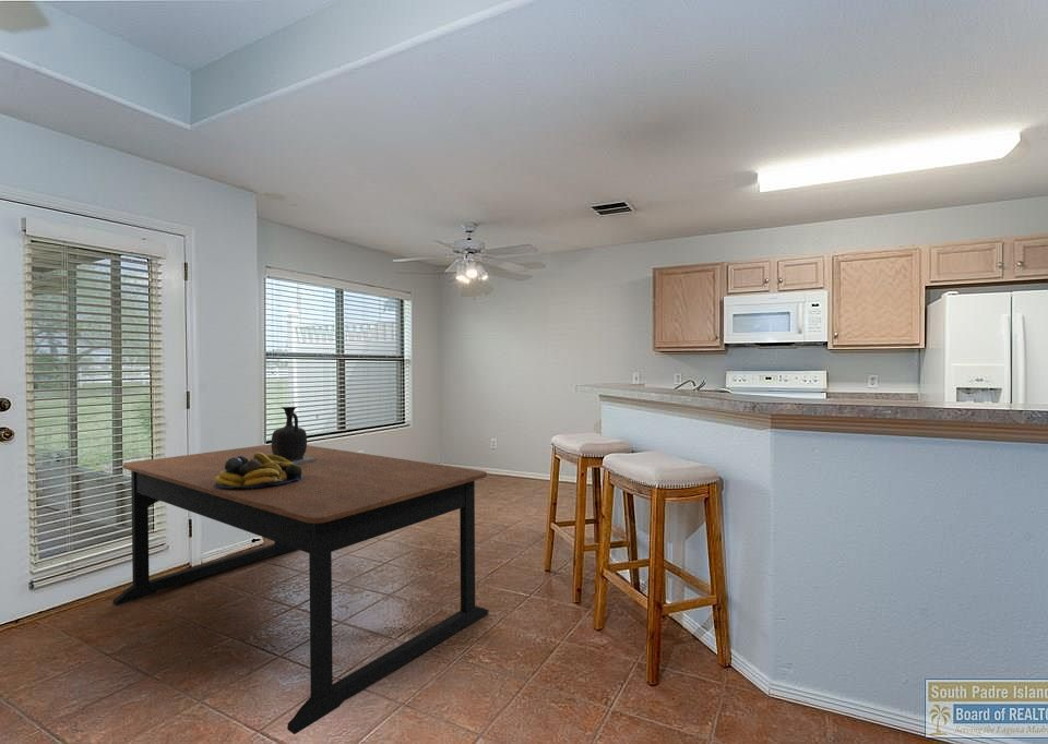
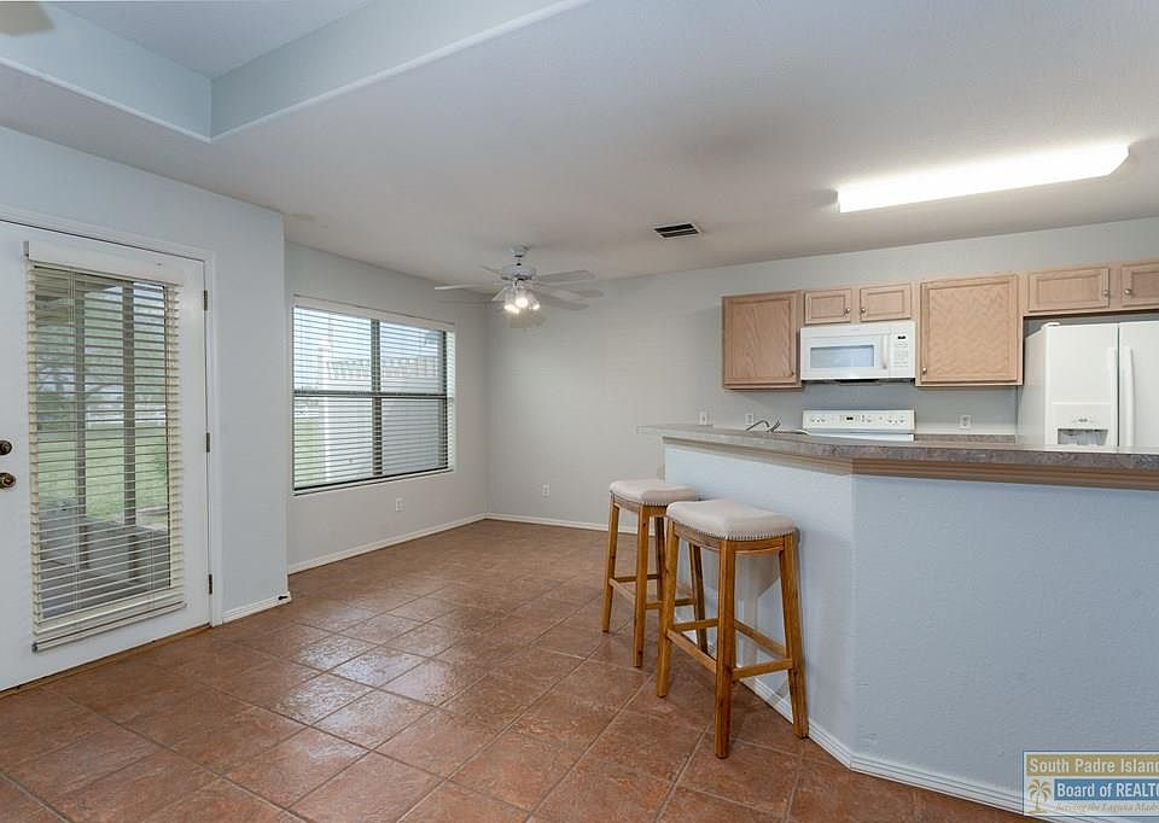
- vase (289, 433)
- fruit bowl (259, 467)
- dining table (296, 538)
